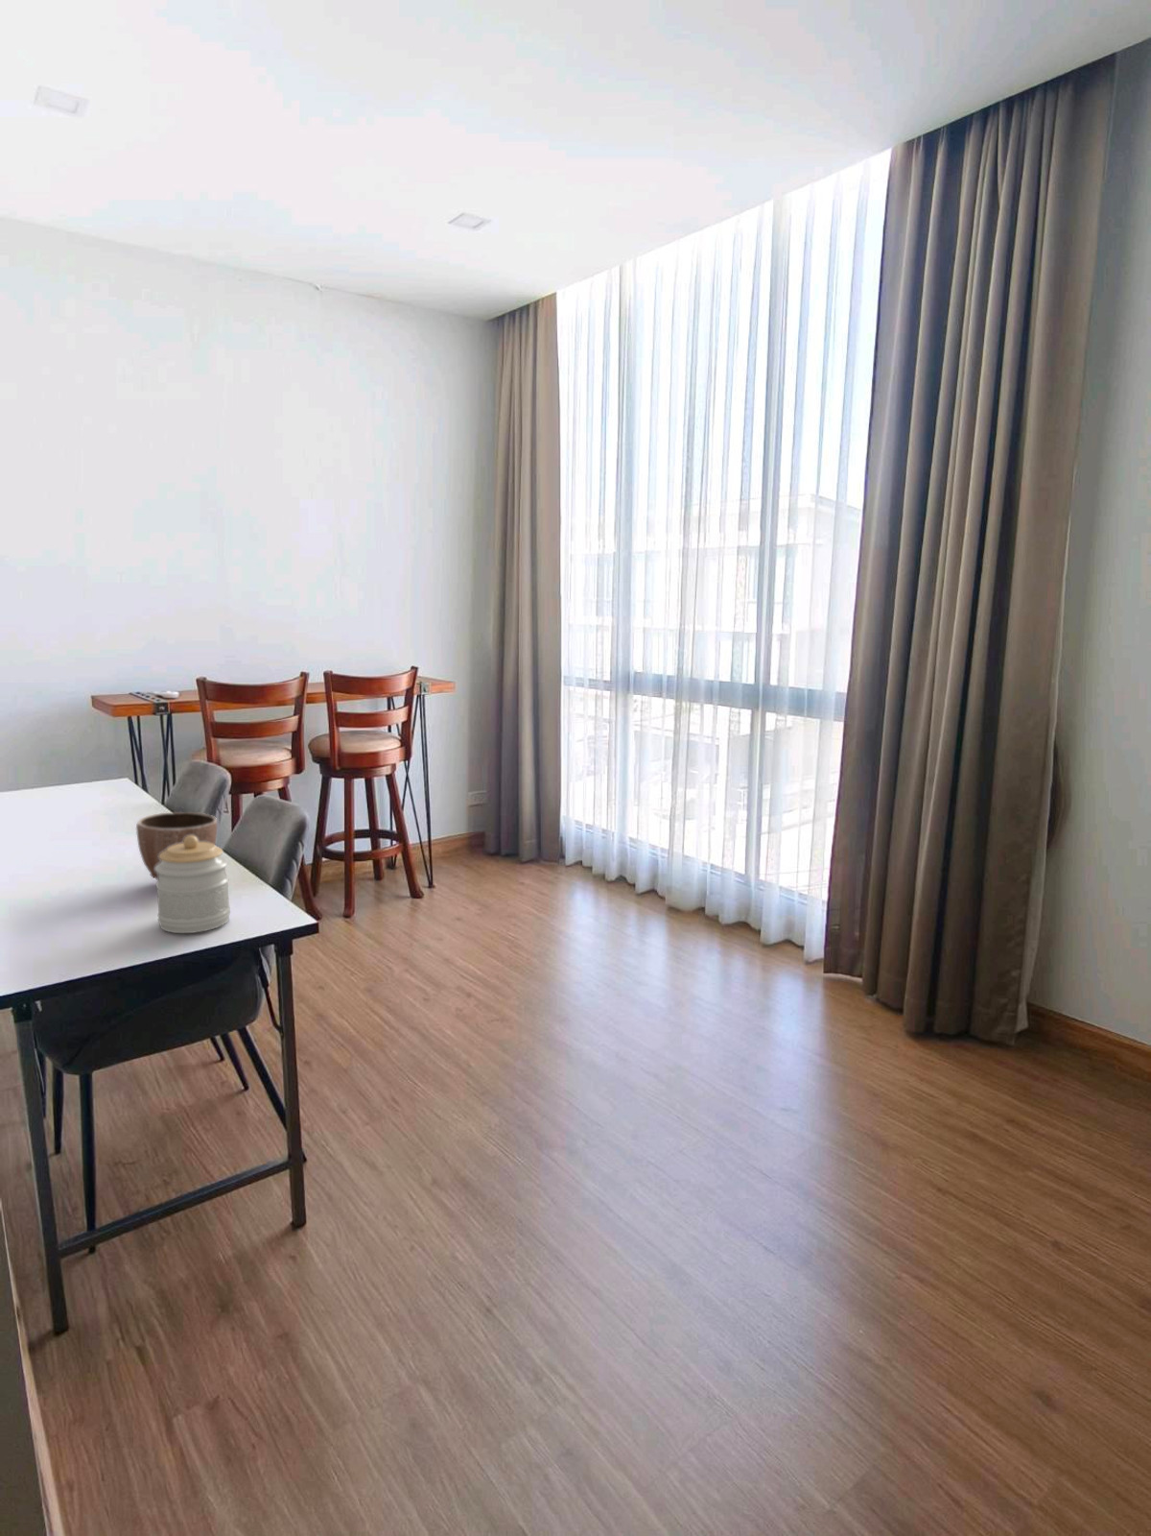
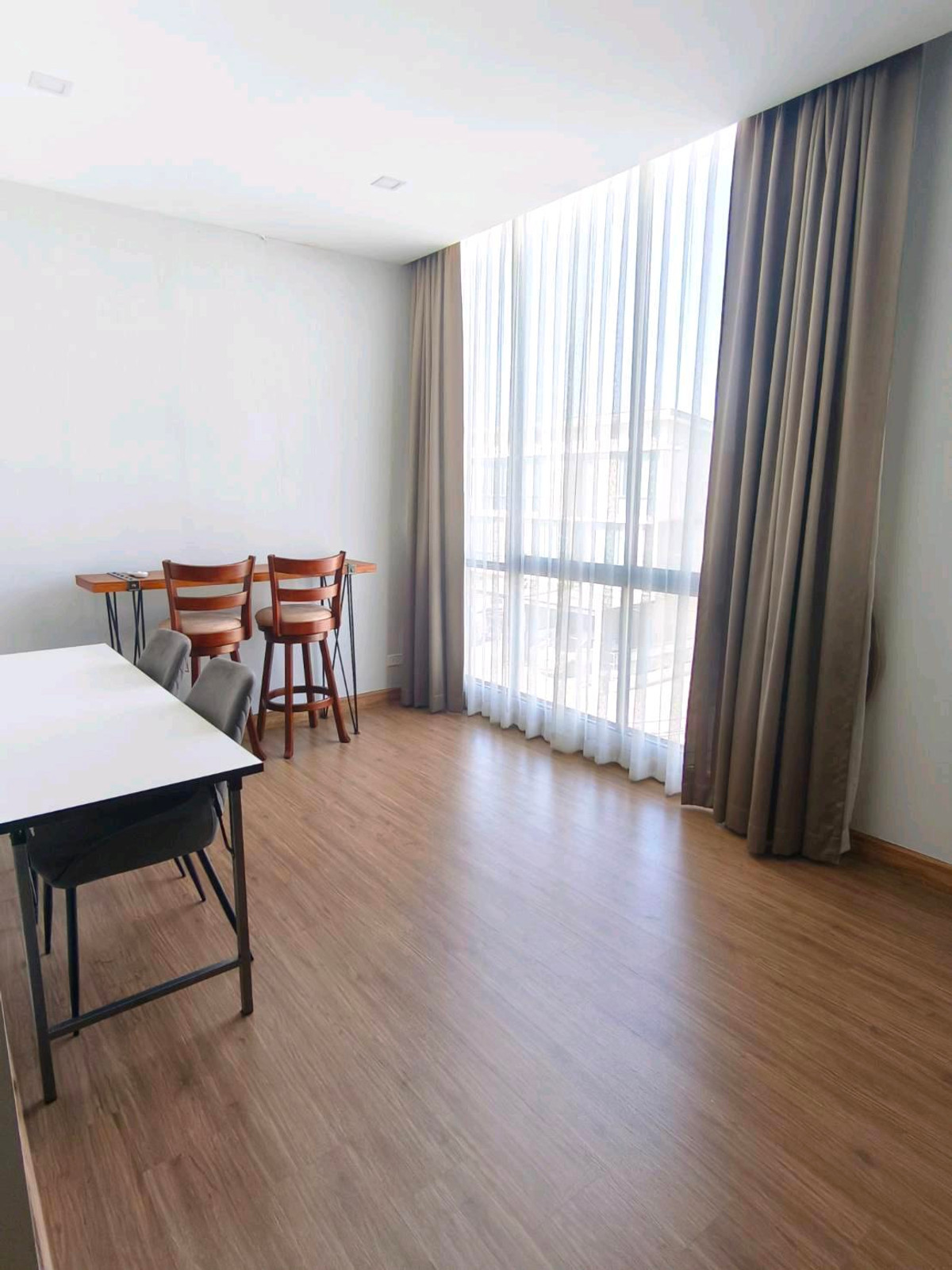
- decorative bowl (175, 844)
- jar (192, 879)
